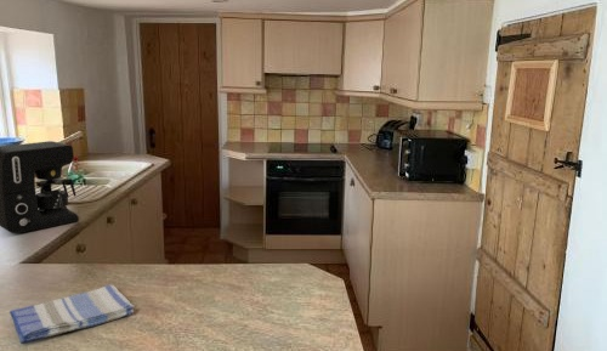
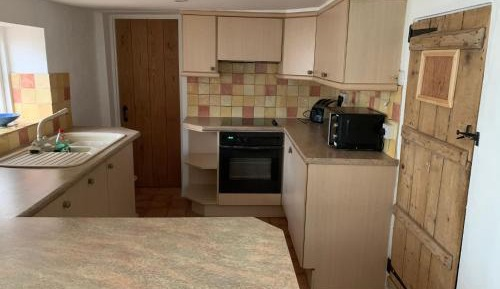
- dish towel (73, 308)
- coffee maker (38, 183)
